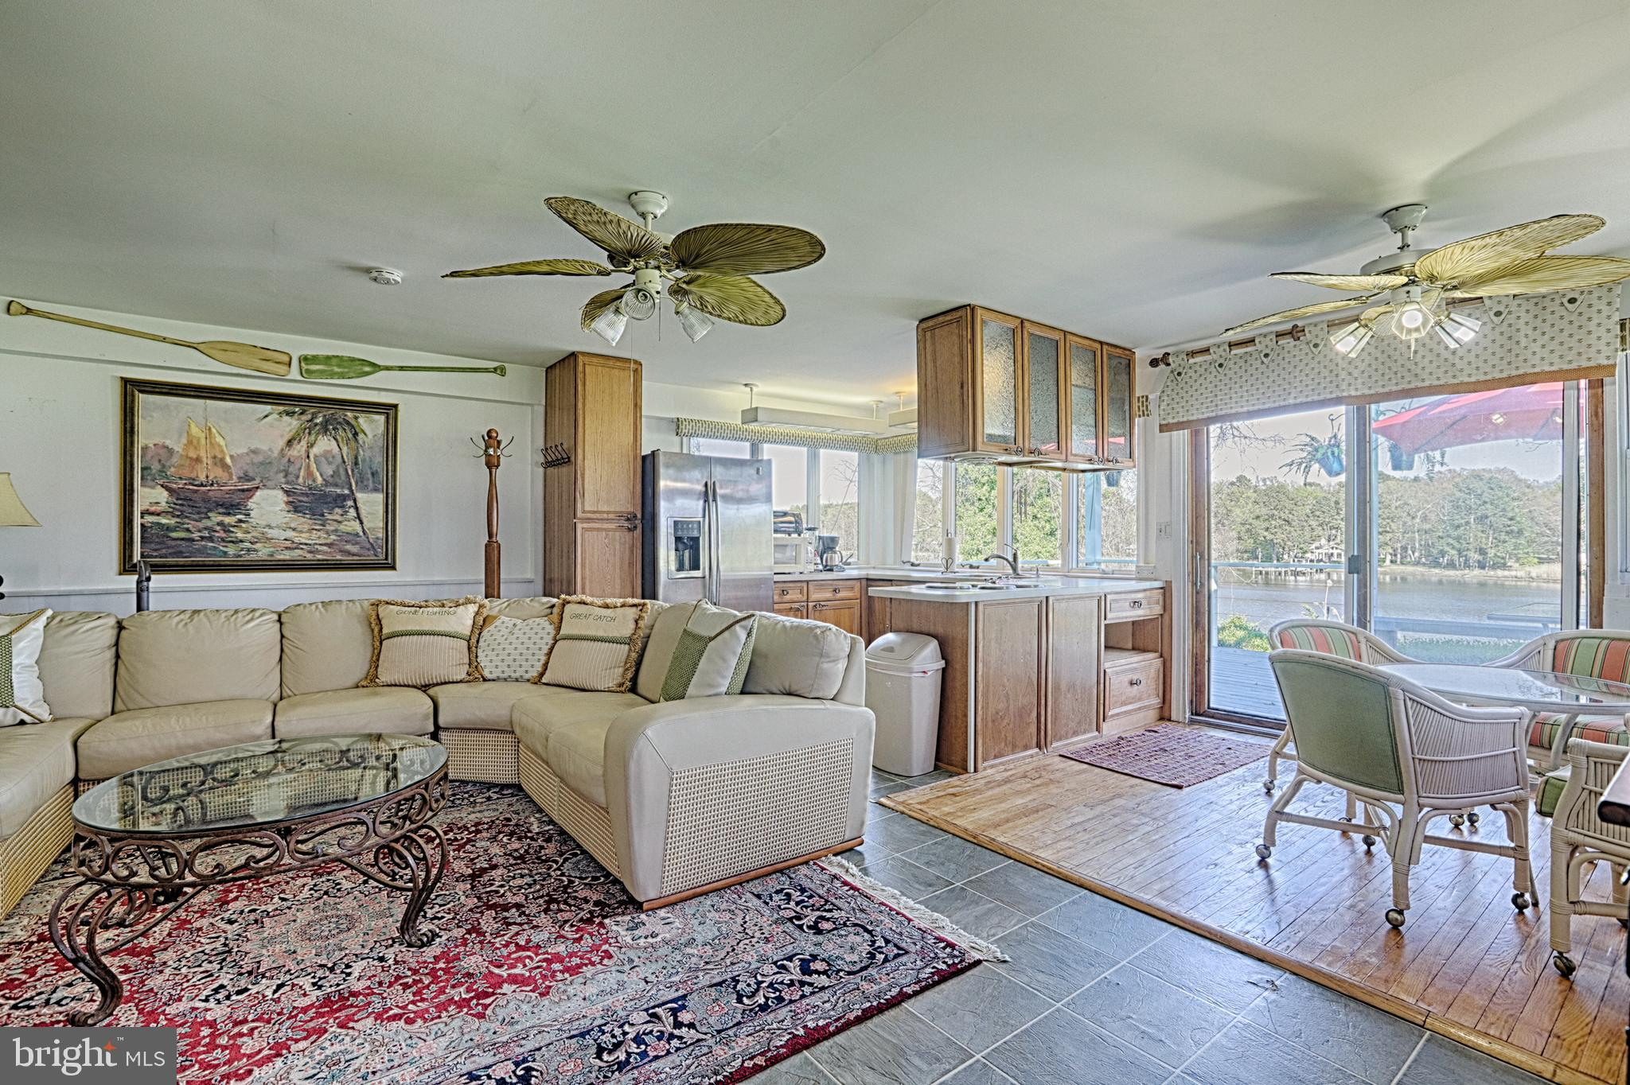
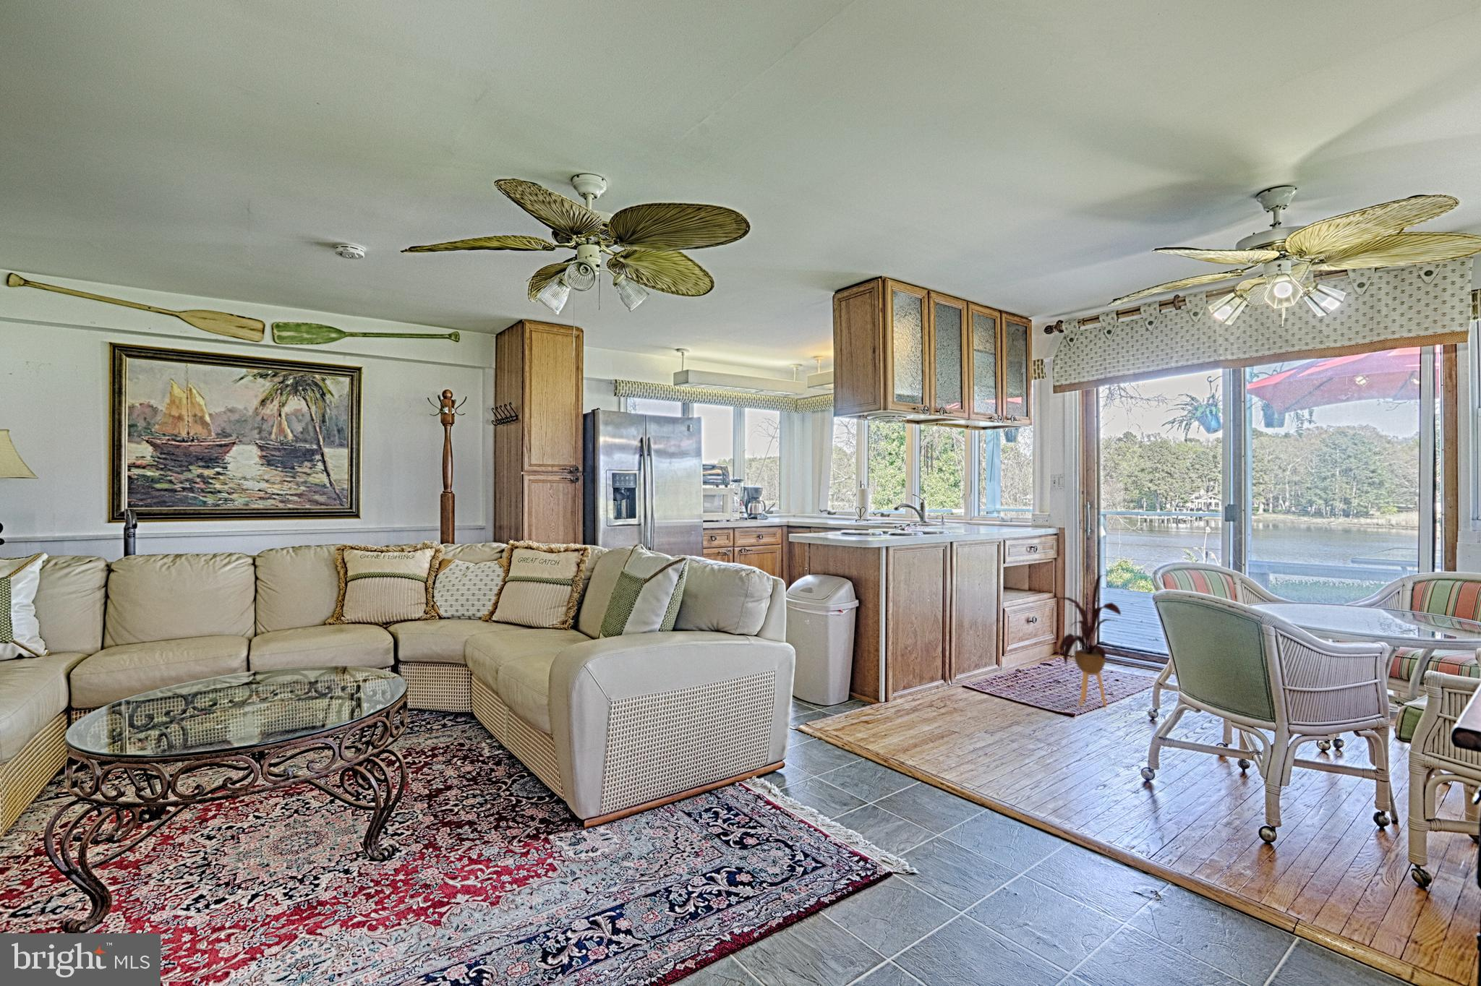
+ house plant (1085, 639)
